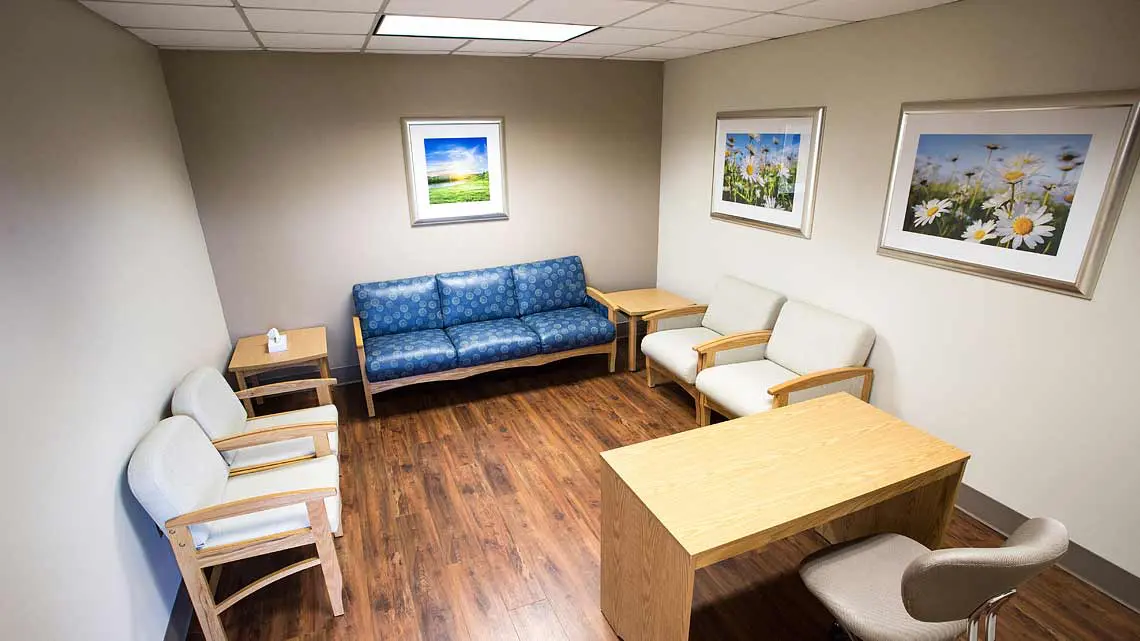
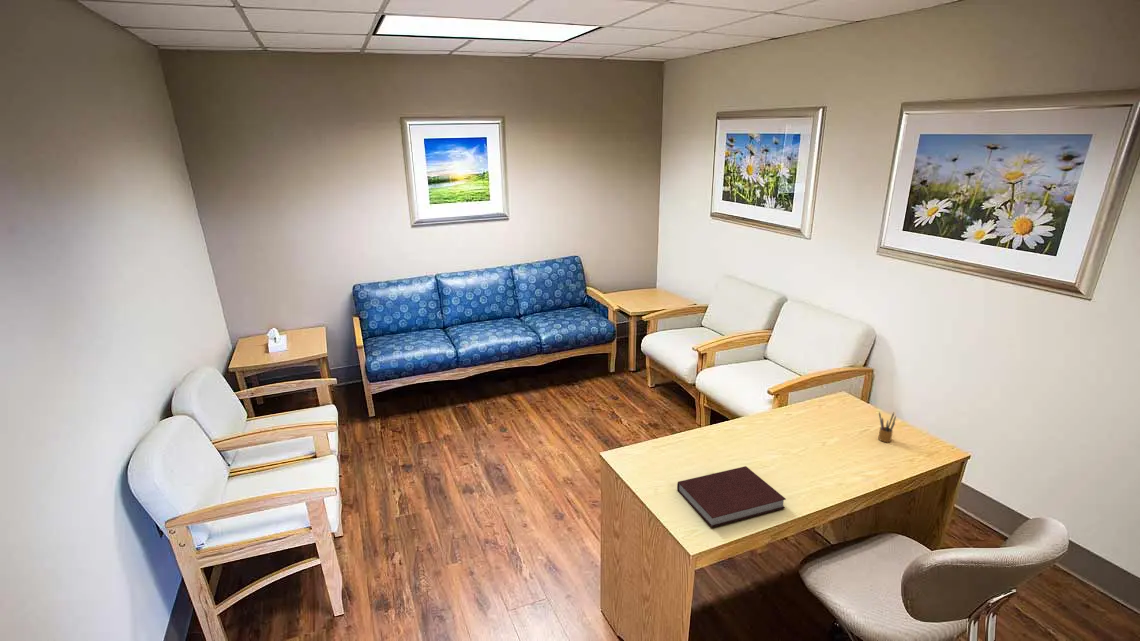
+ pencil box (886, 426)
+ notebook (729, 494)
